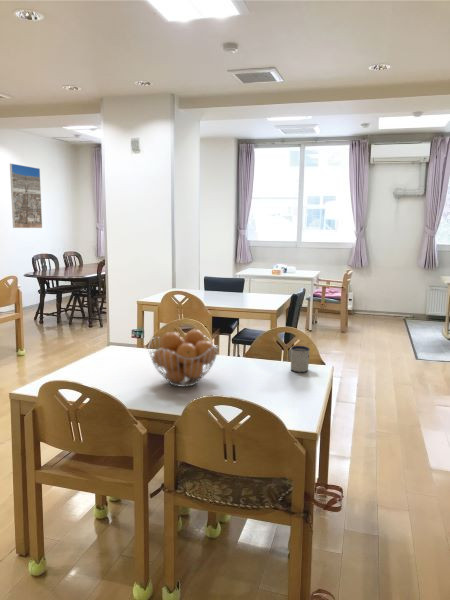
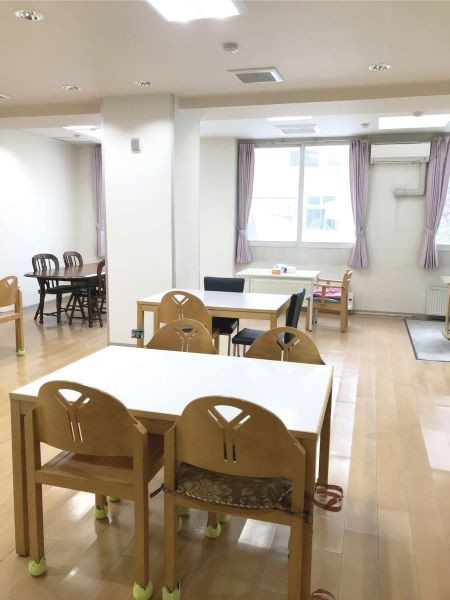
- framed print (26, 197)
- mug (297, 358)
- fruit basket (183, 356)
